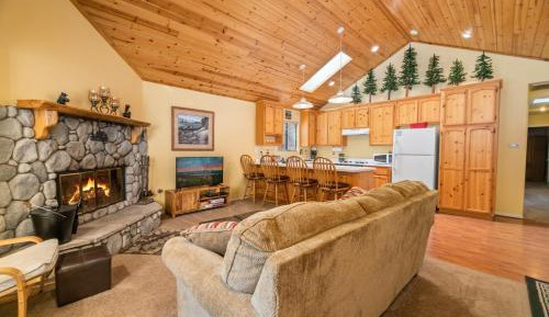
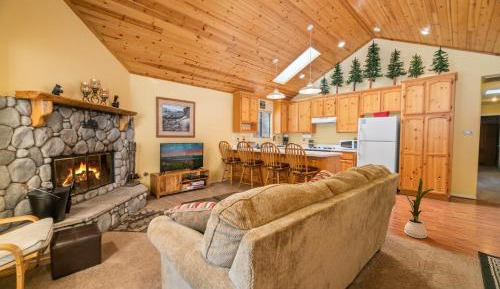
+ house plant (417, 207)
